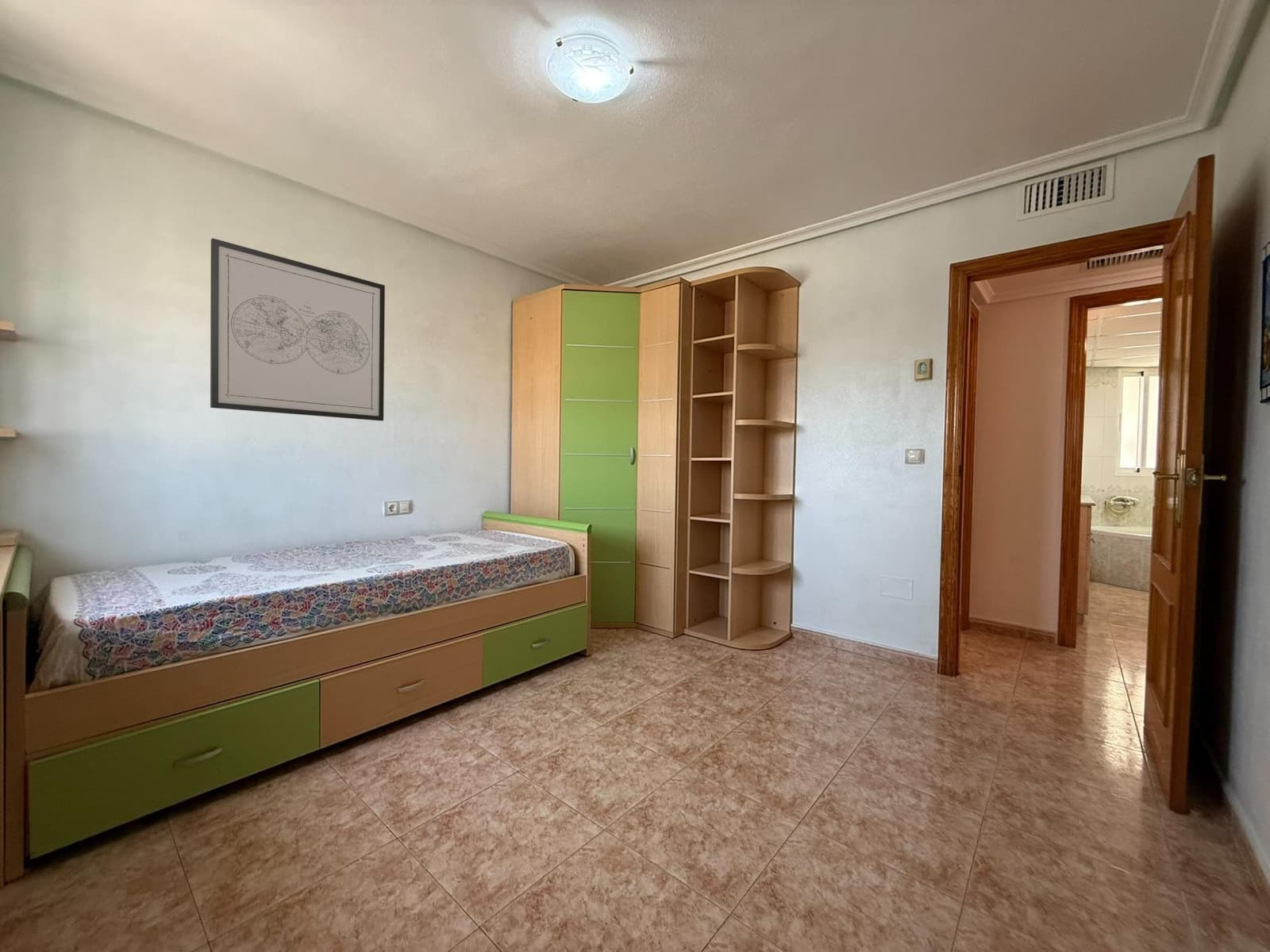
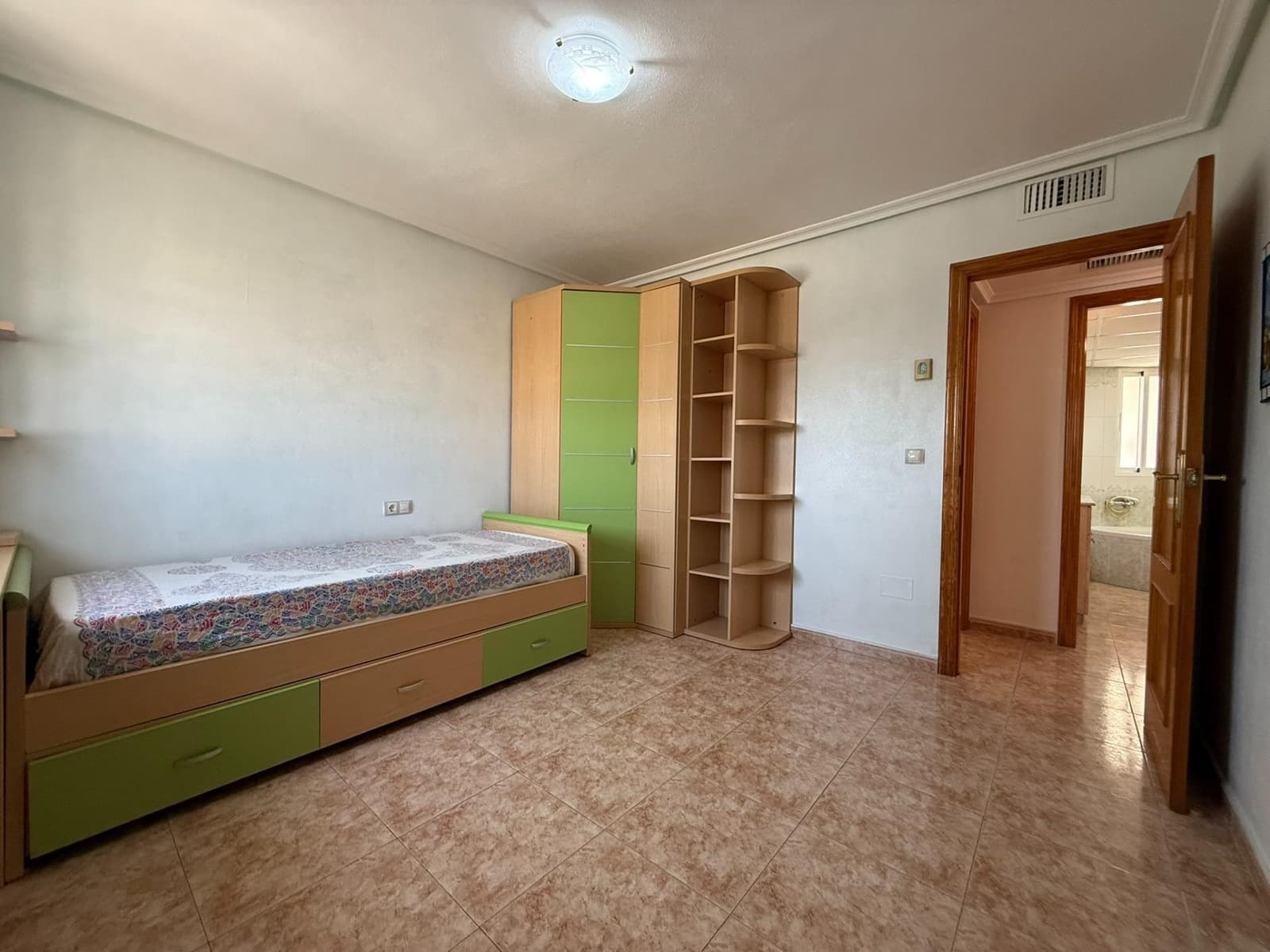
- wall art (306, 340)
